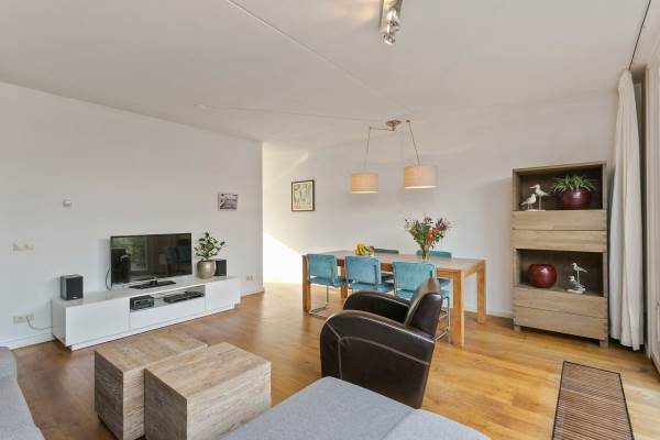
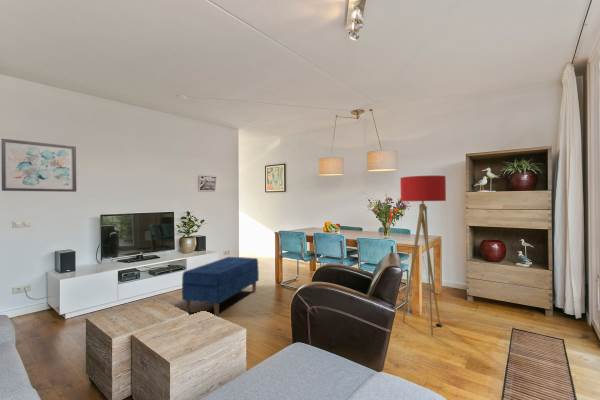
+ bench (224, 282)
+ wall art (41, 167)
+ floor lamp (422, 250)
